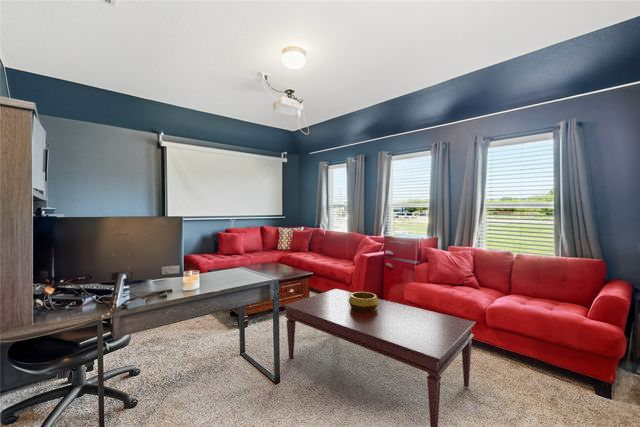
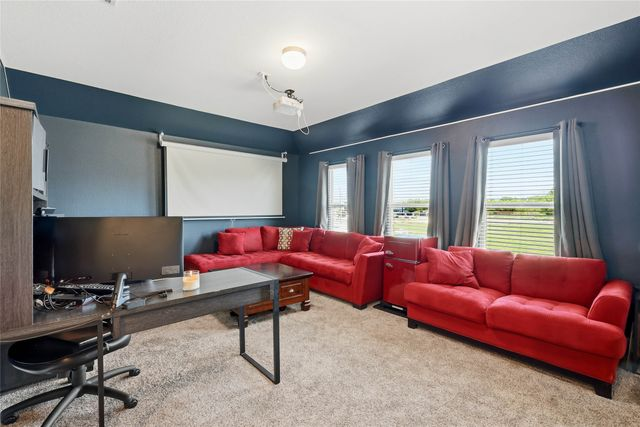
- decorative bowl (363, 301)
- coffee table (371, 342)
